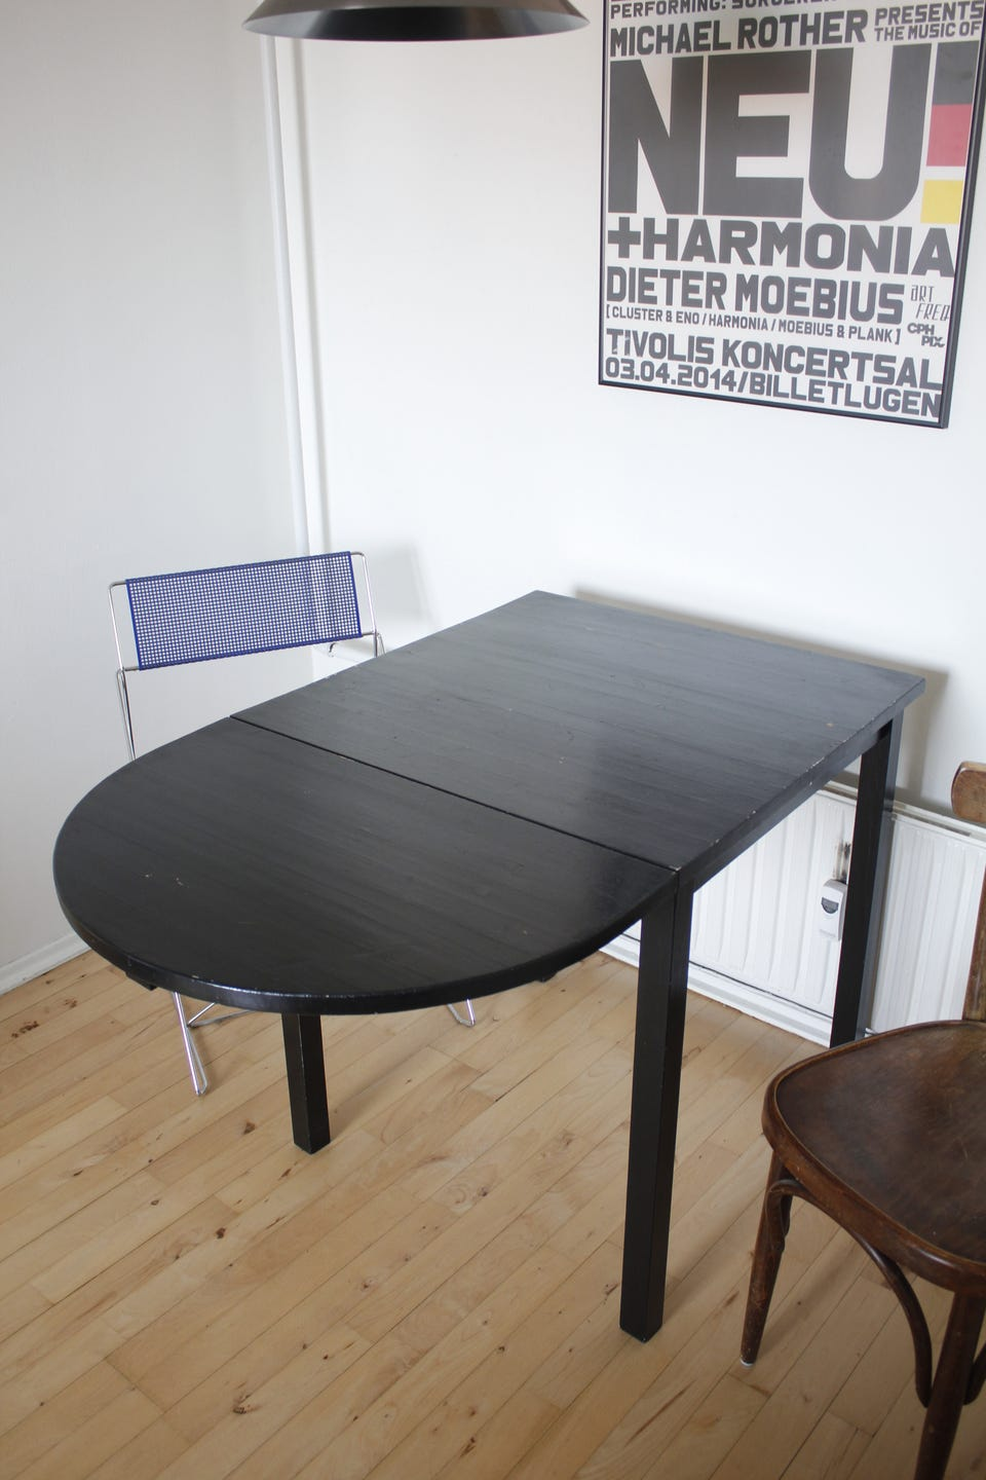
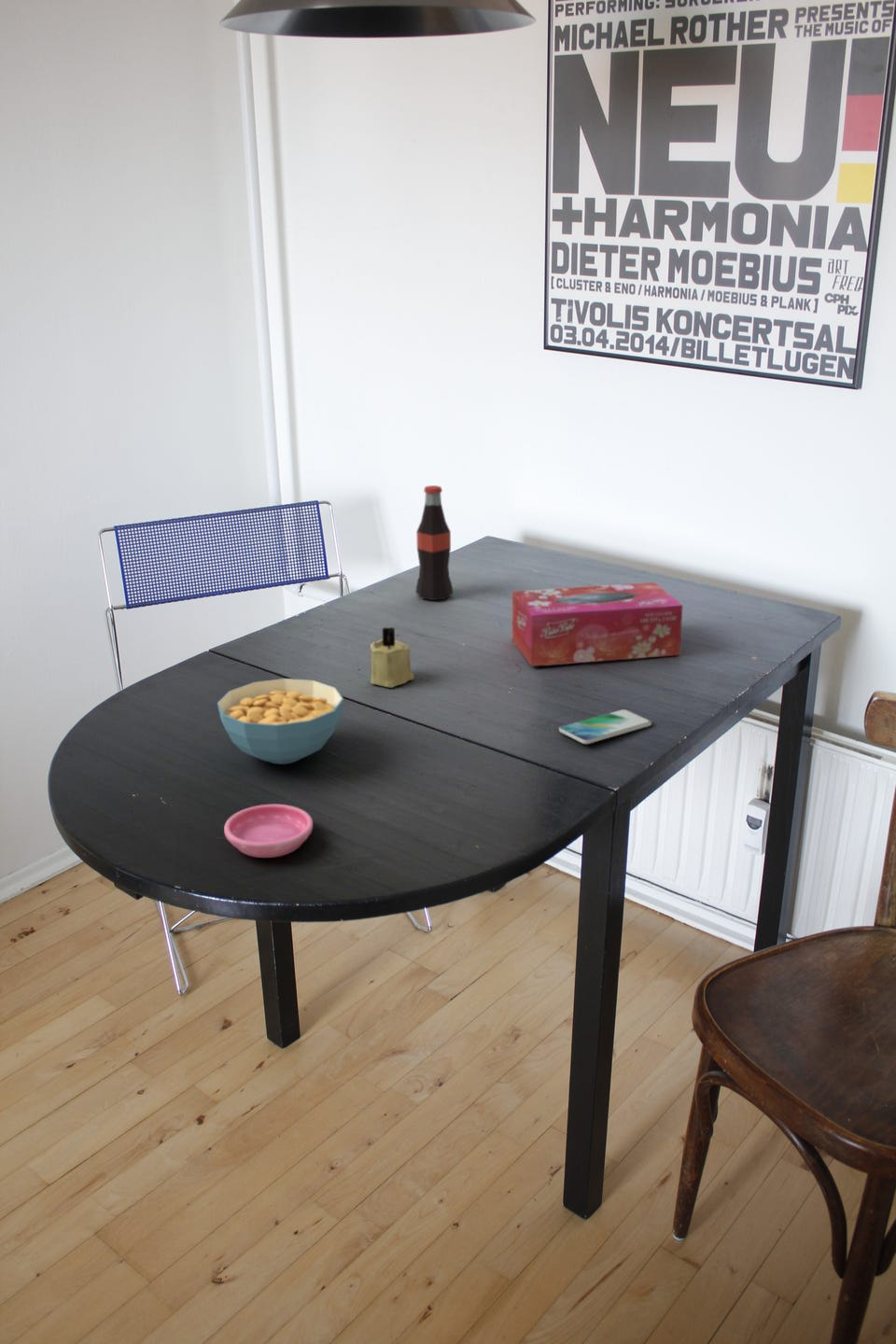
+ tissue box (595, 623)
+ candle (391, 654)
+ saucer (269, 833)
+ cereal bowl (282, 728)
+ bottle (433, 541)
+ smartphone (605, 726)
